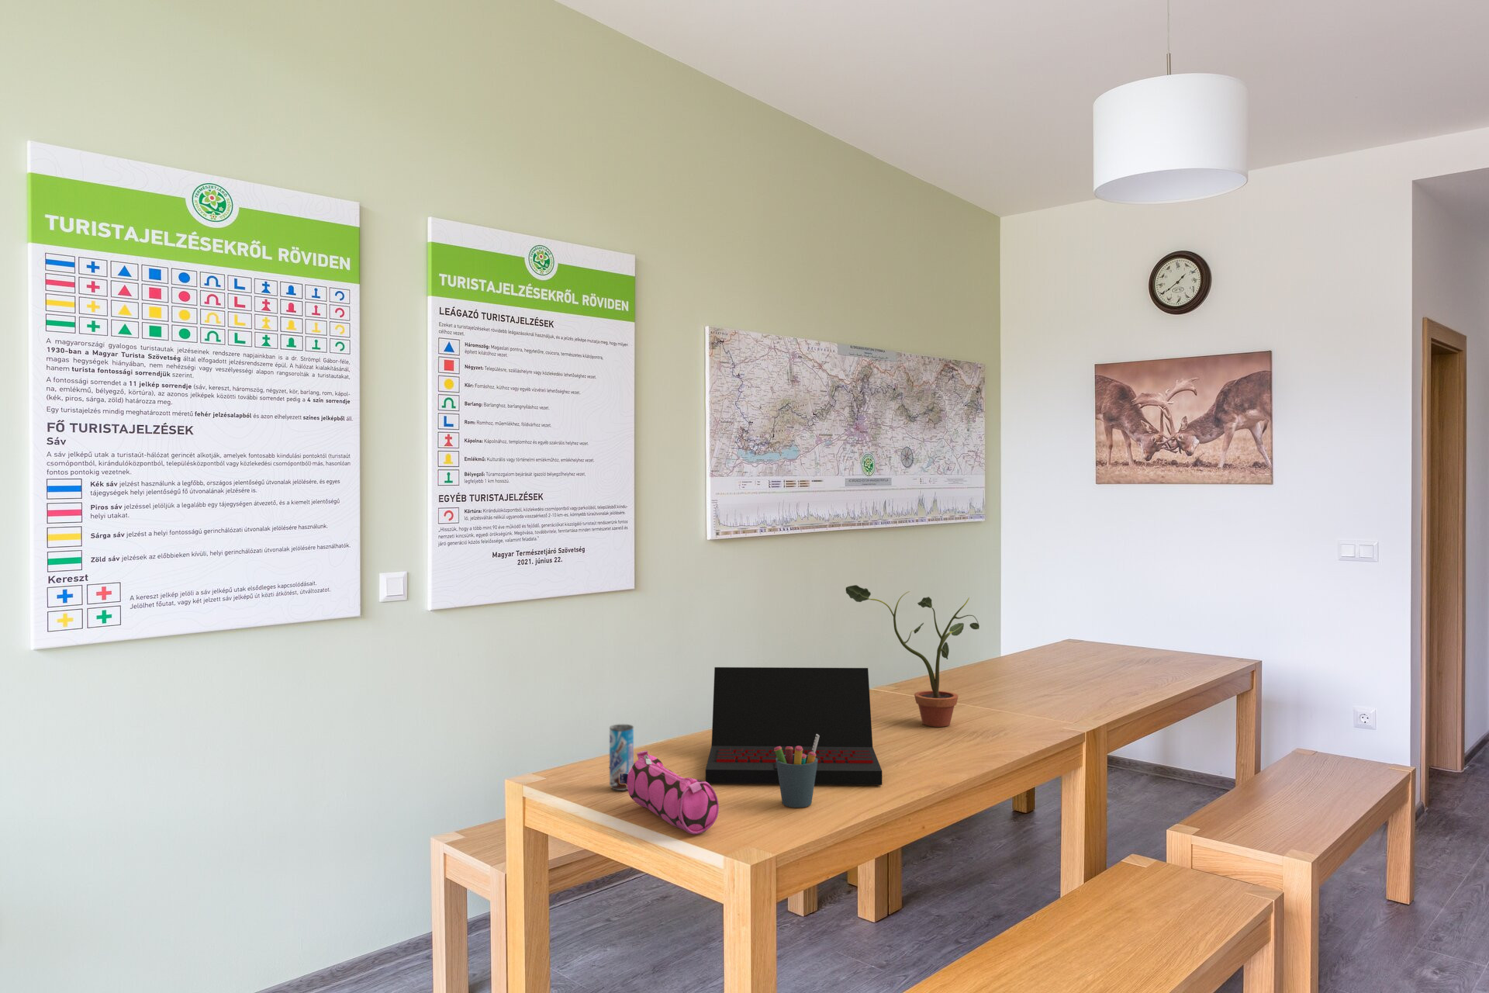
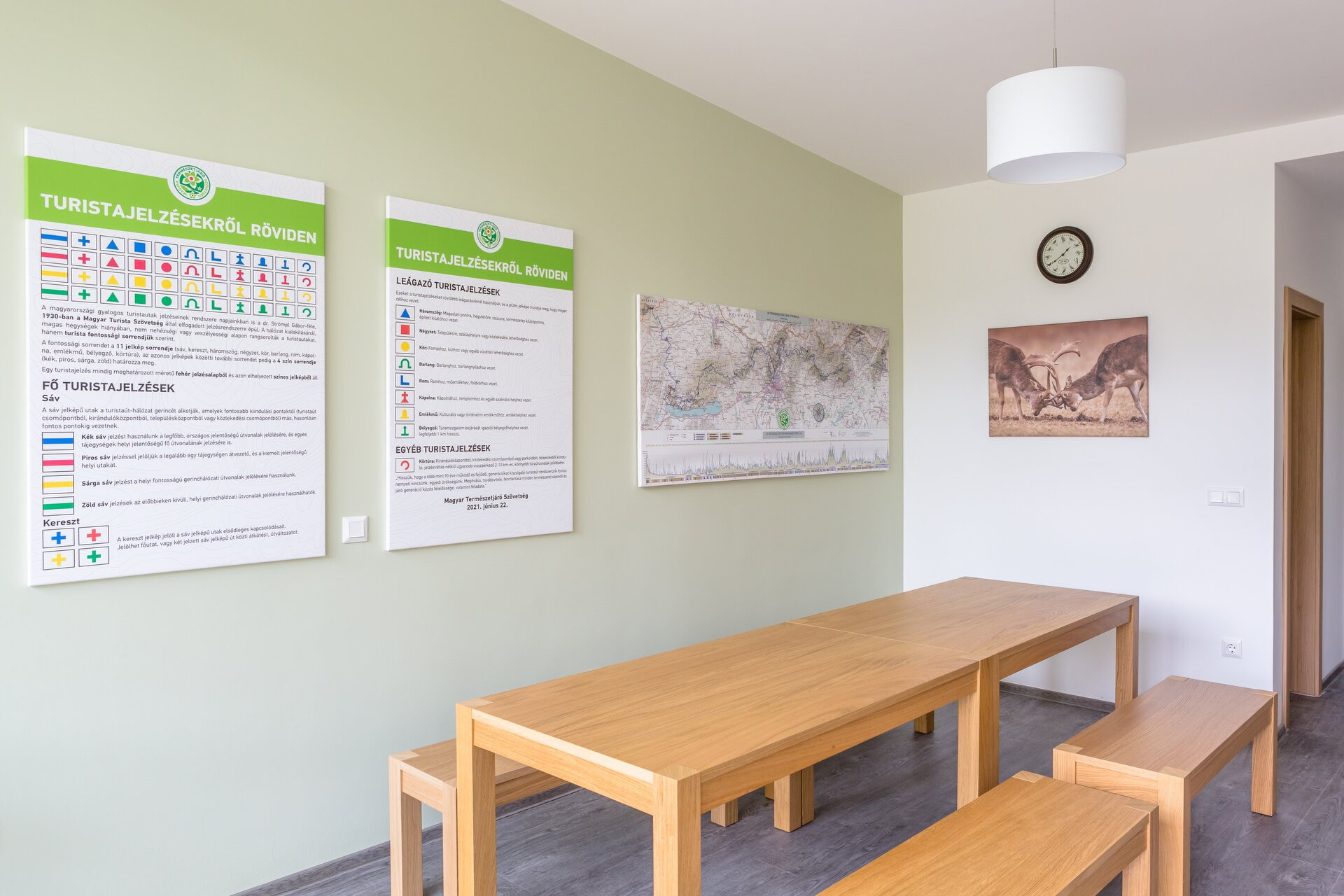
- potted plant (921, 654)
- laptop (792, 720)
- pencil case (670, 790)
- beverage can (622, 757)
- pen holder (797, 769)
